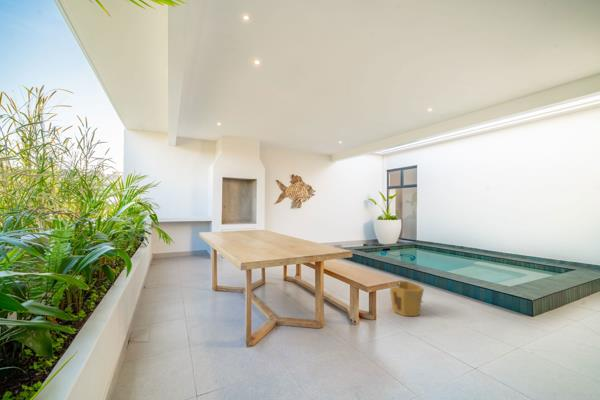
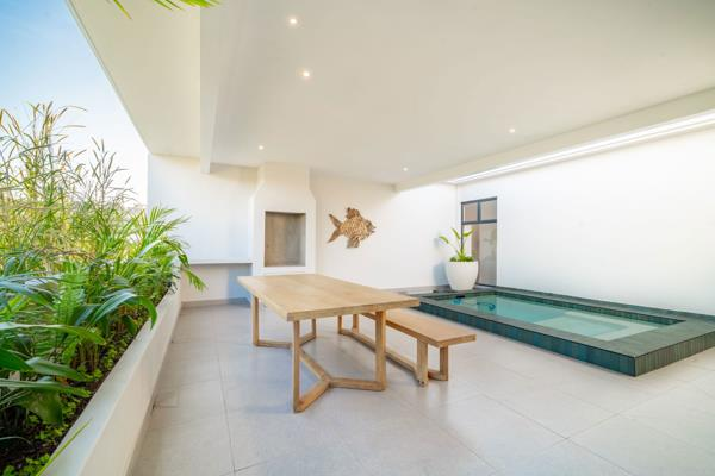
- bucket (406, 297)
